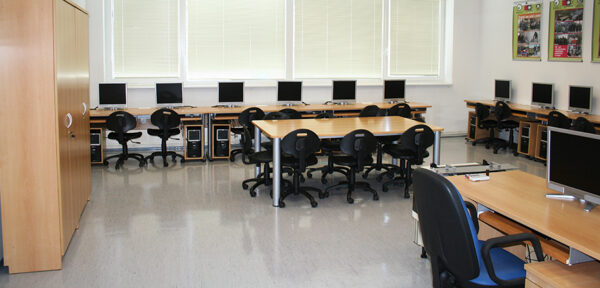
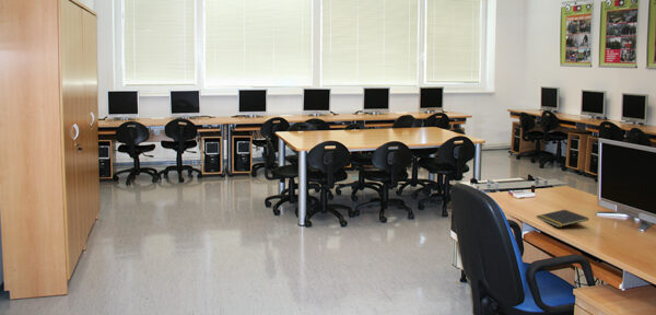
+ notepad (561, 218)
